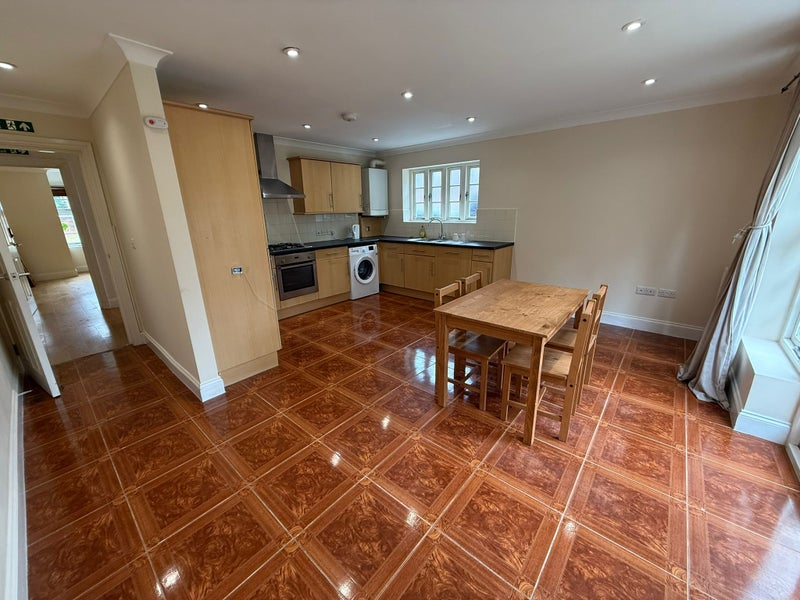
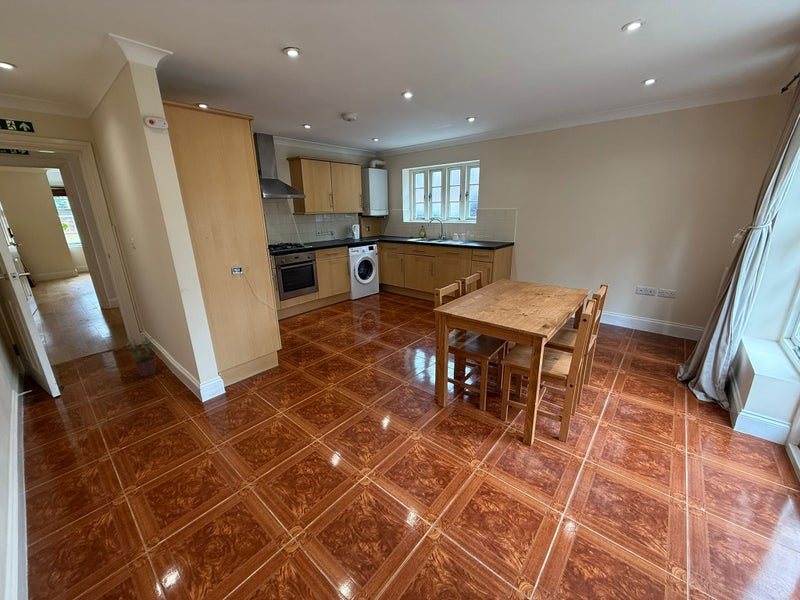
+ potted plant (145, 355)
